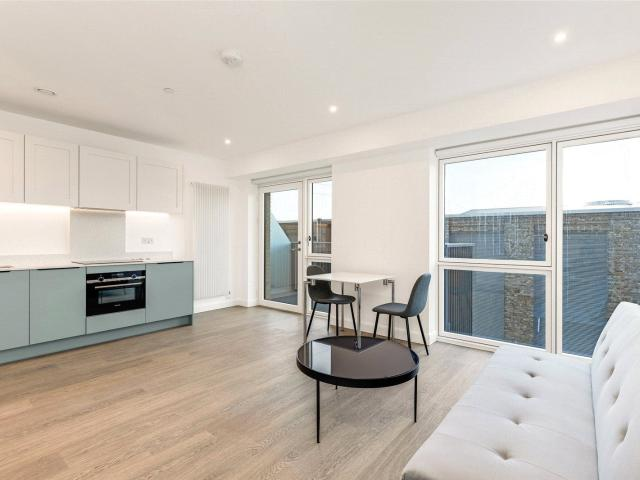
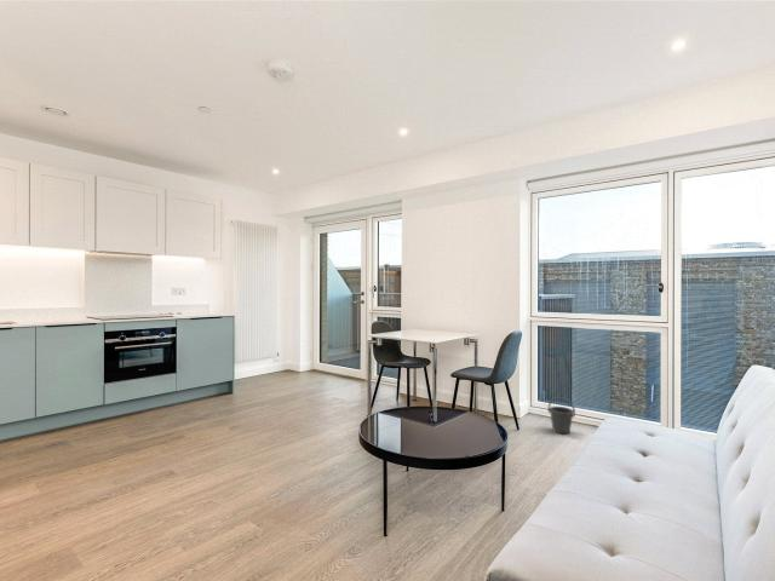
+ bucket (561, 414)
